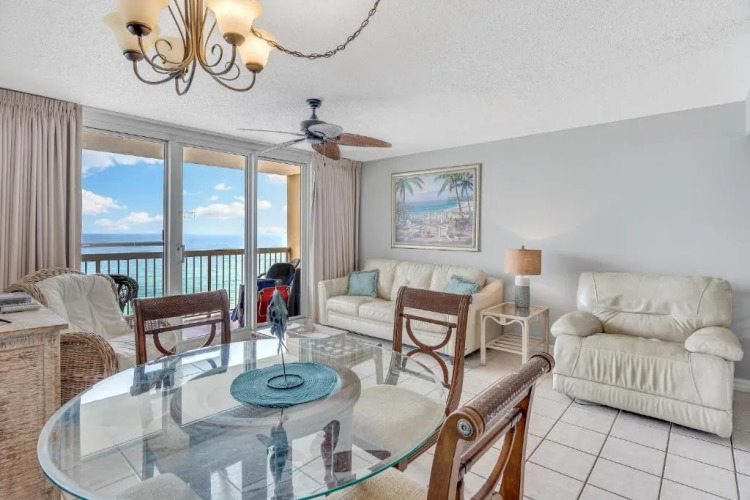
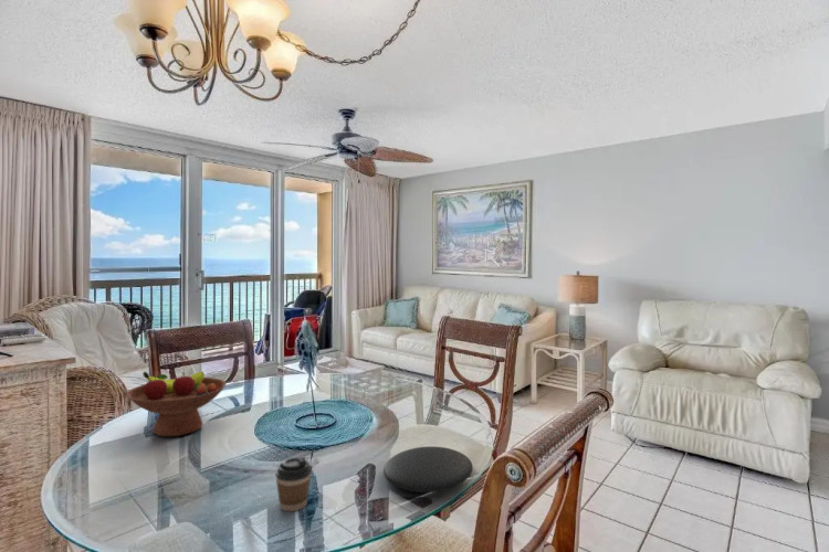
+ fruit bowl (178, 400)
+ coffee cup (293, 481)
+ plate (428, 467)
